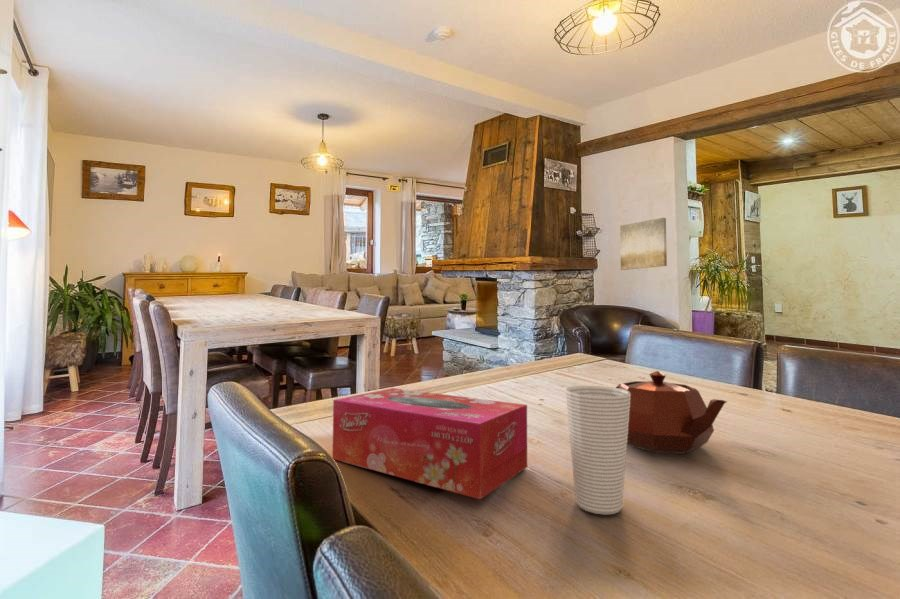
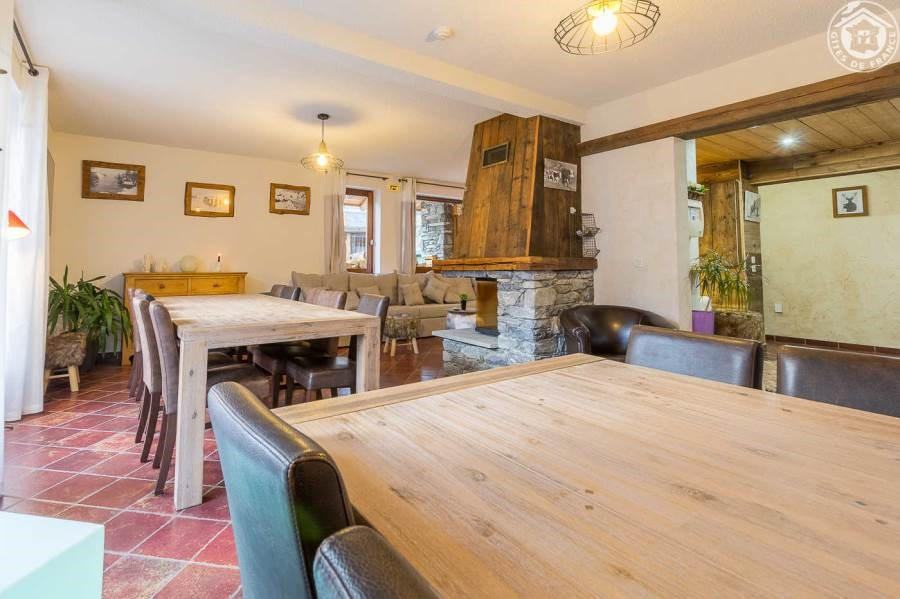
- tissue box (427, 432)
- teapot (661, 409)
- cup (597, 447)
- wall art (642, 244)
